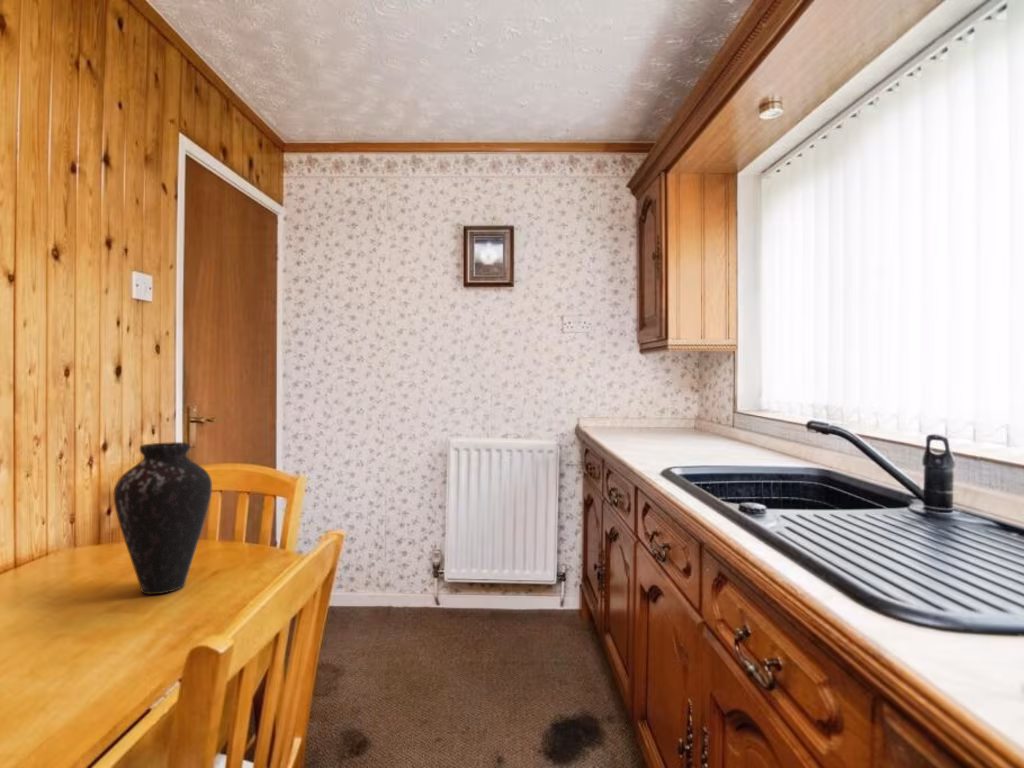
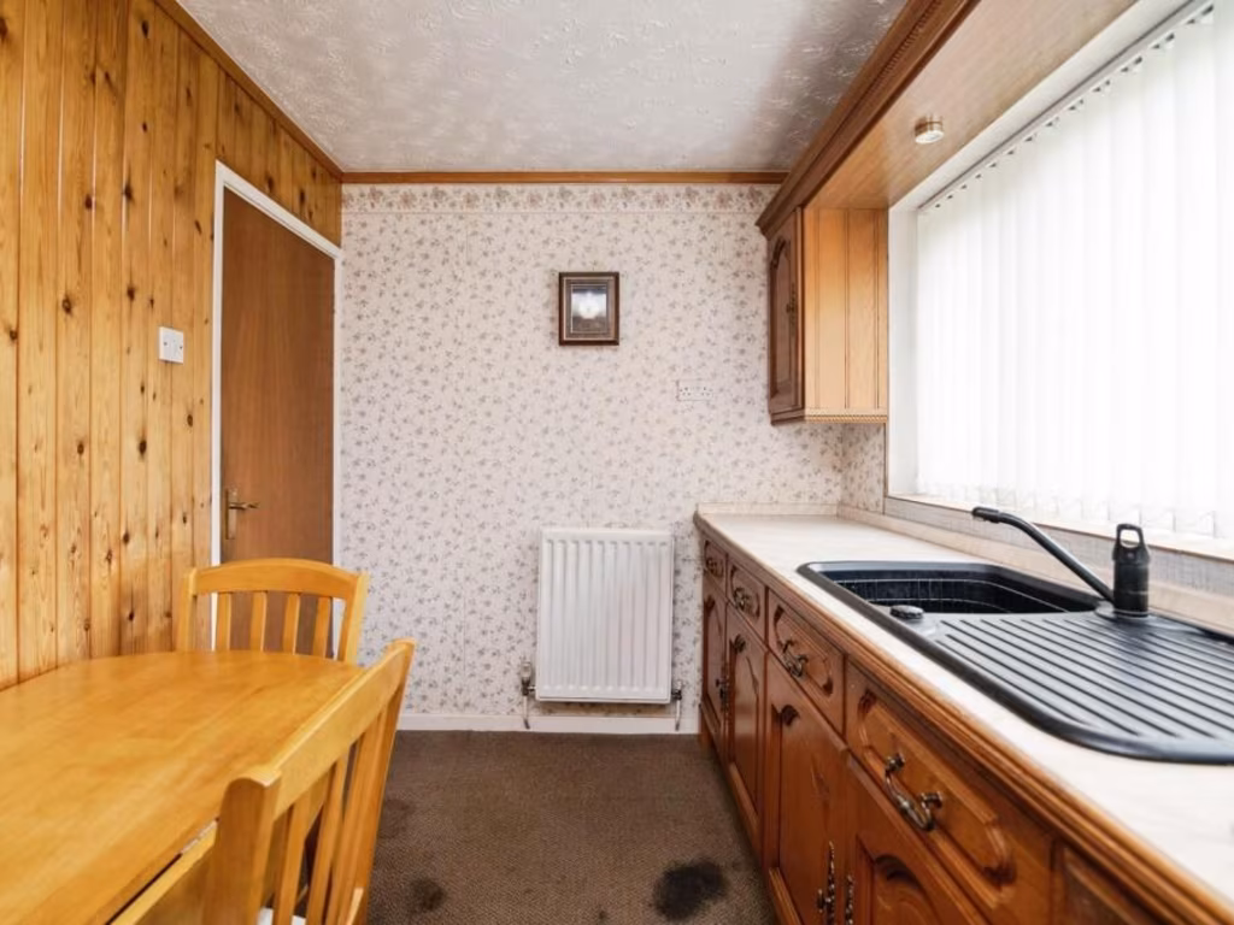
- vase (164, 515)
